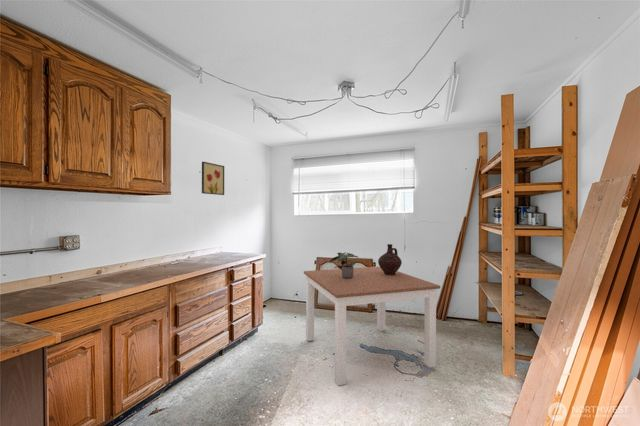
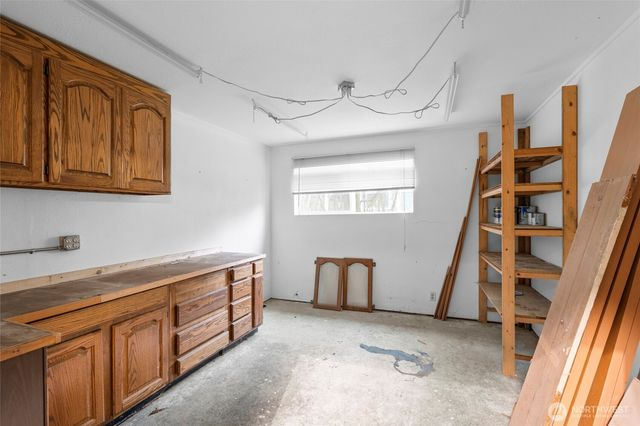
- wall art (213, 179)
- dining table (364, 303)
- potted plant (344, 265)
- ceramic jug (389, 259)
